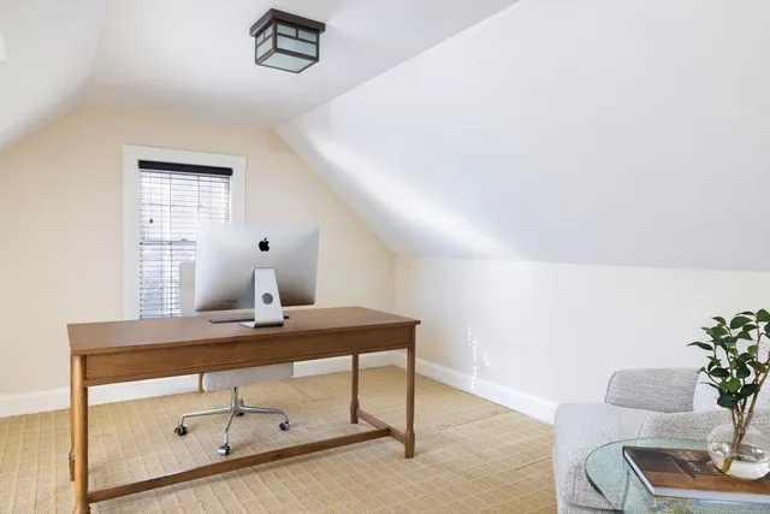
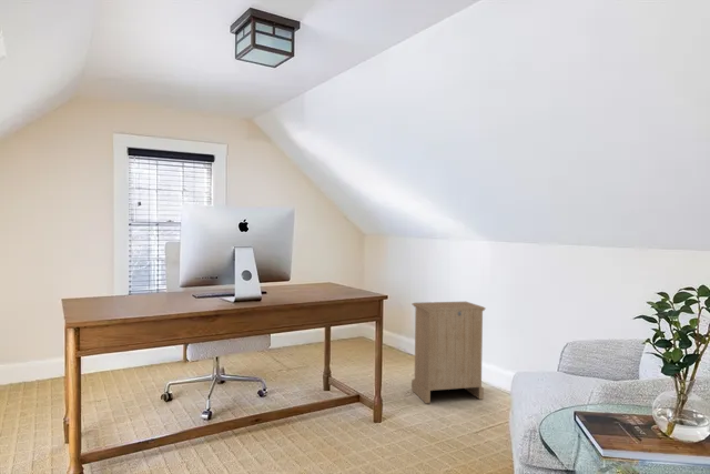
+ cabinet (447, 349)
